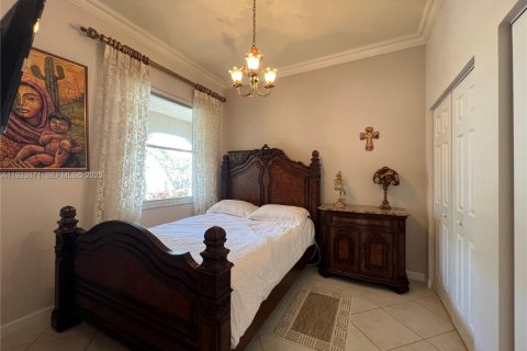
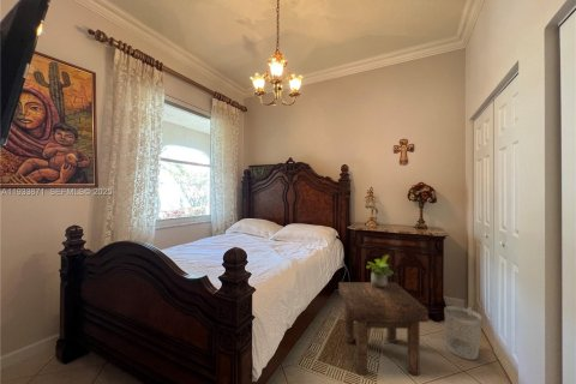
+ potted plant (380, 271)
+ wastebasket (462, 331)
+ stool (377, 324)
